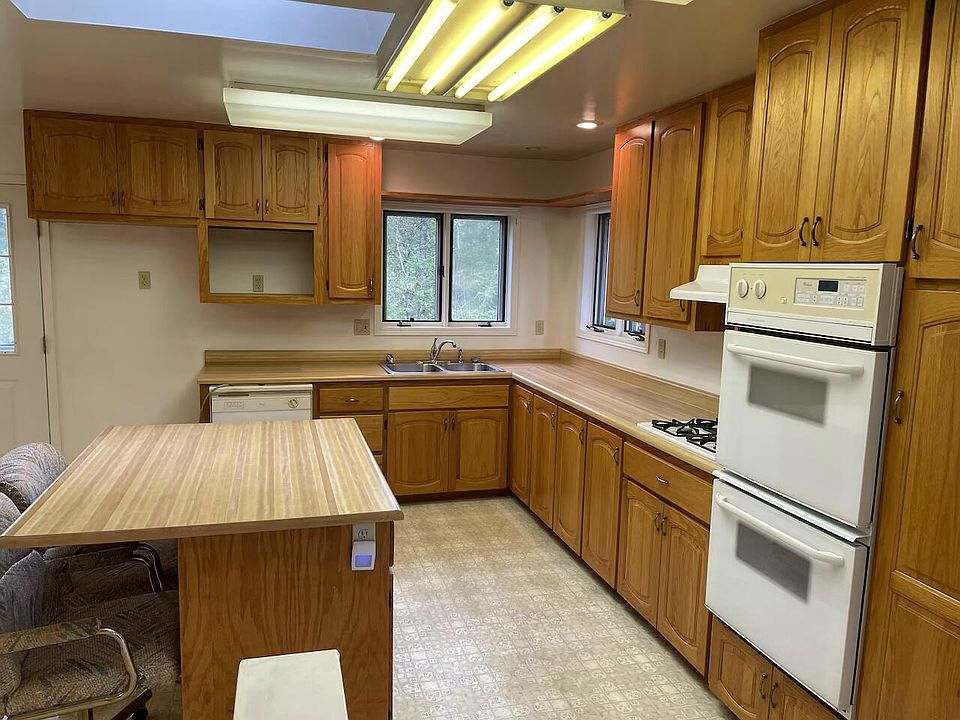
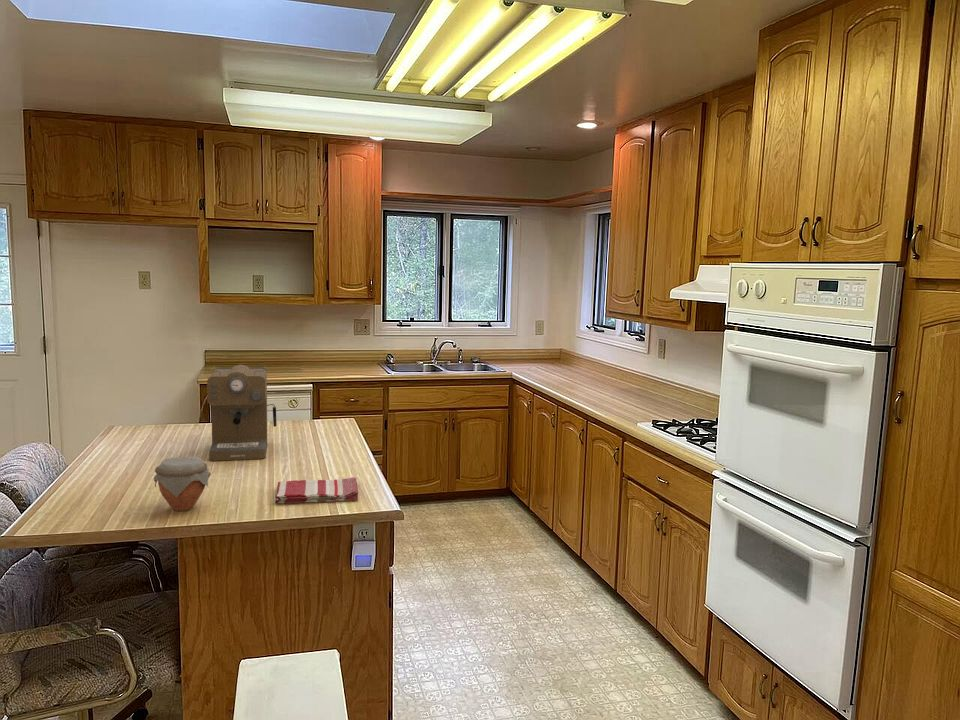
+ jar (182, 484)
+ dish towel (317, 488)
+ coffee maker (244, 410)
